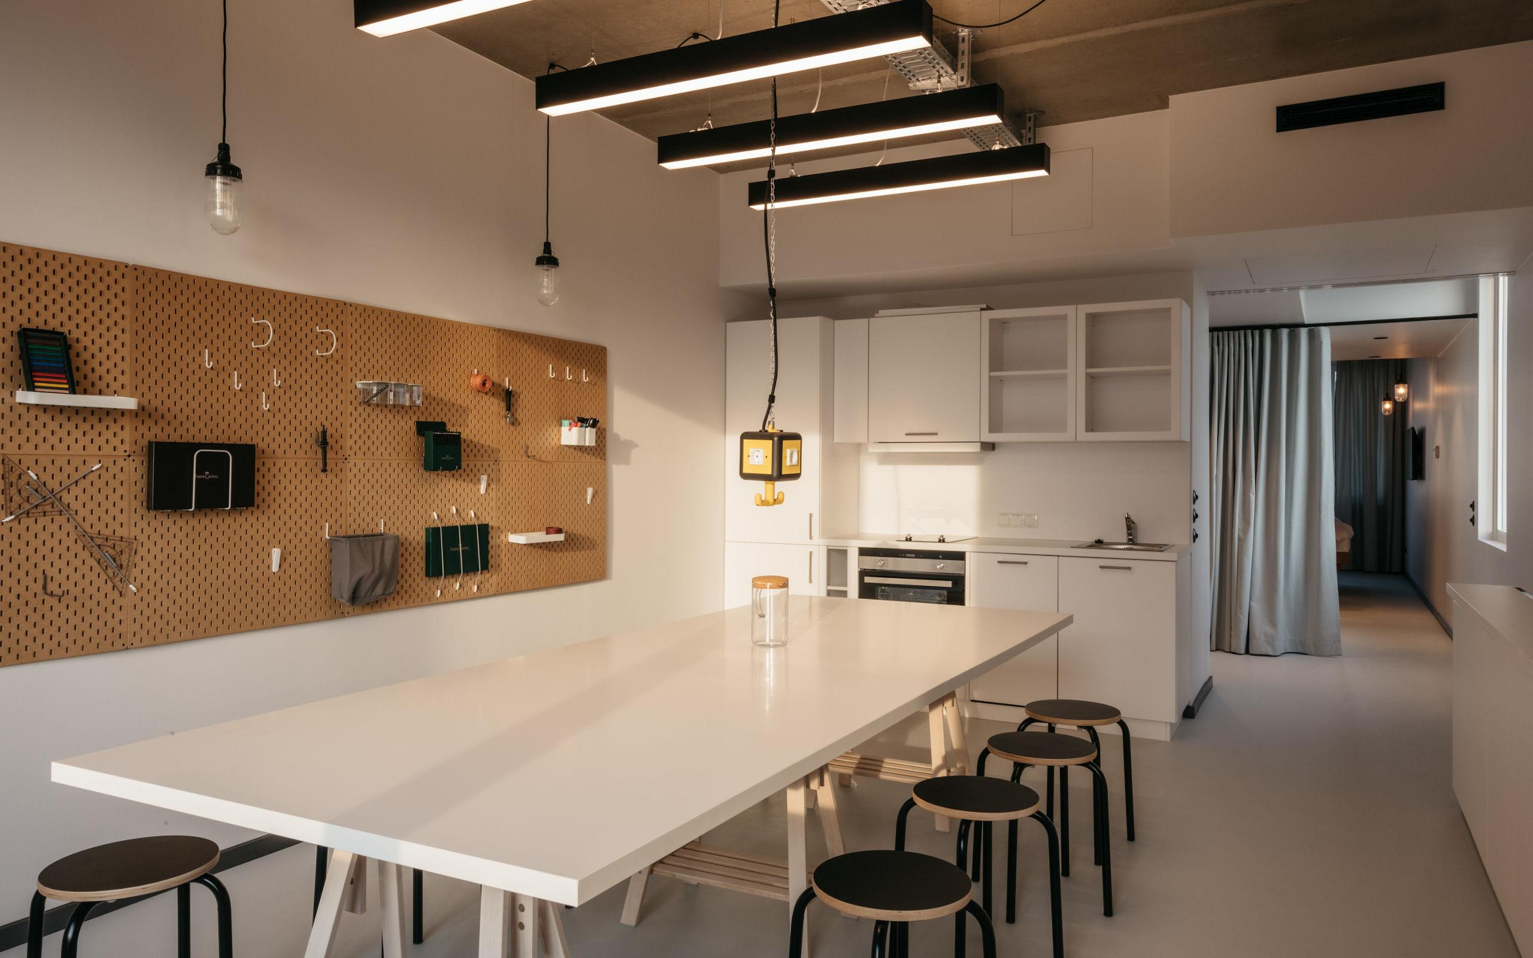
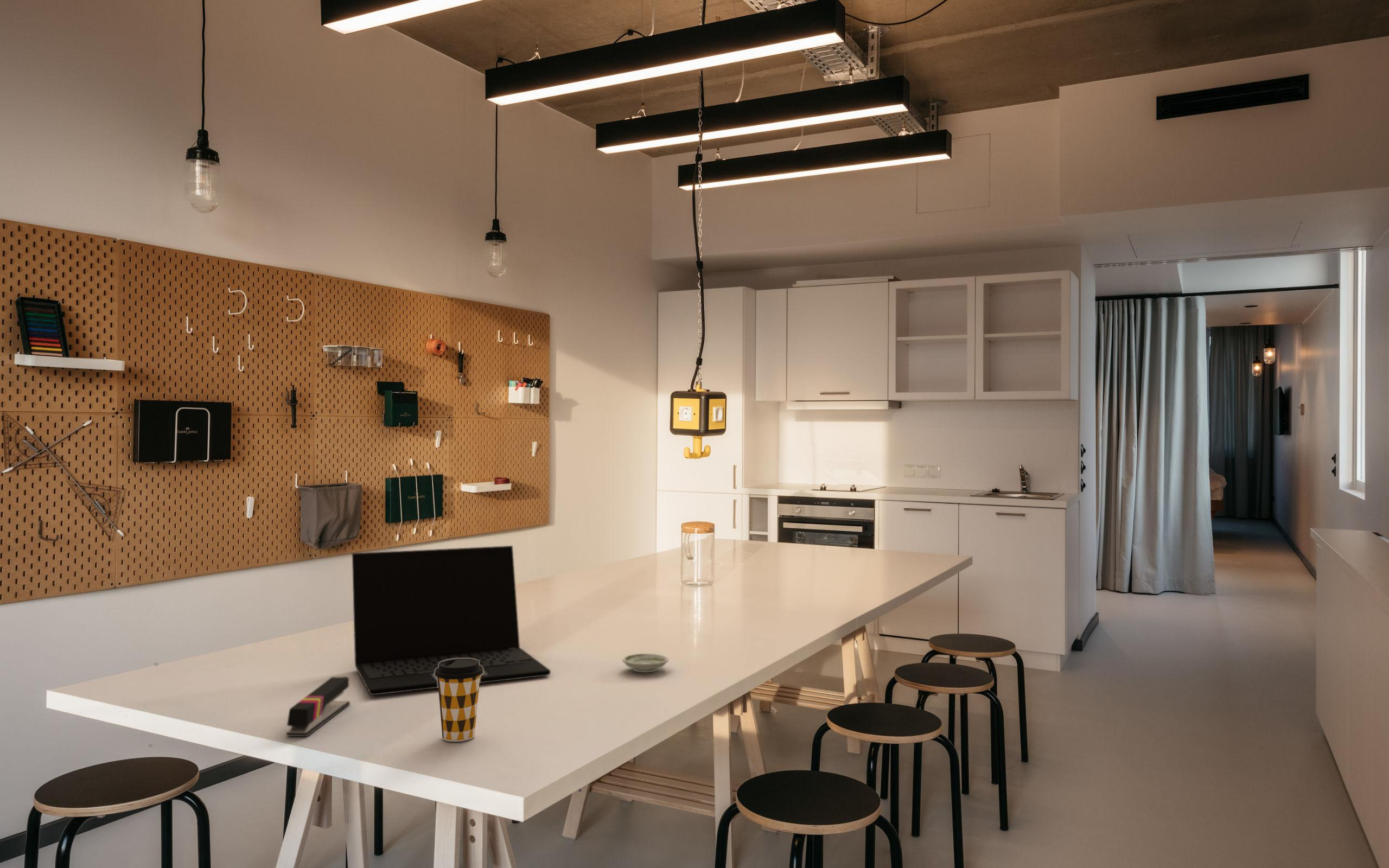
+ saucer (645, 663)
+ coffee cup (458, 699)
+ laptop (448, 612)
+ stapler (320, 704)
